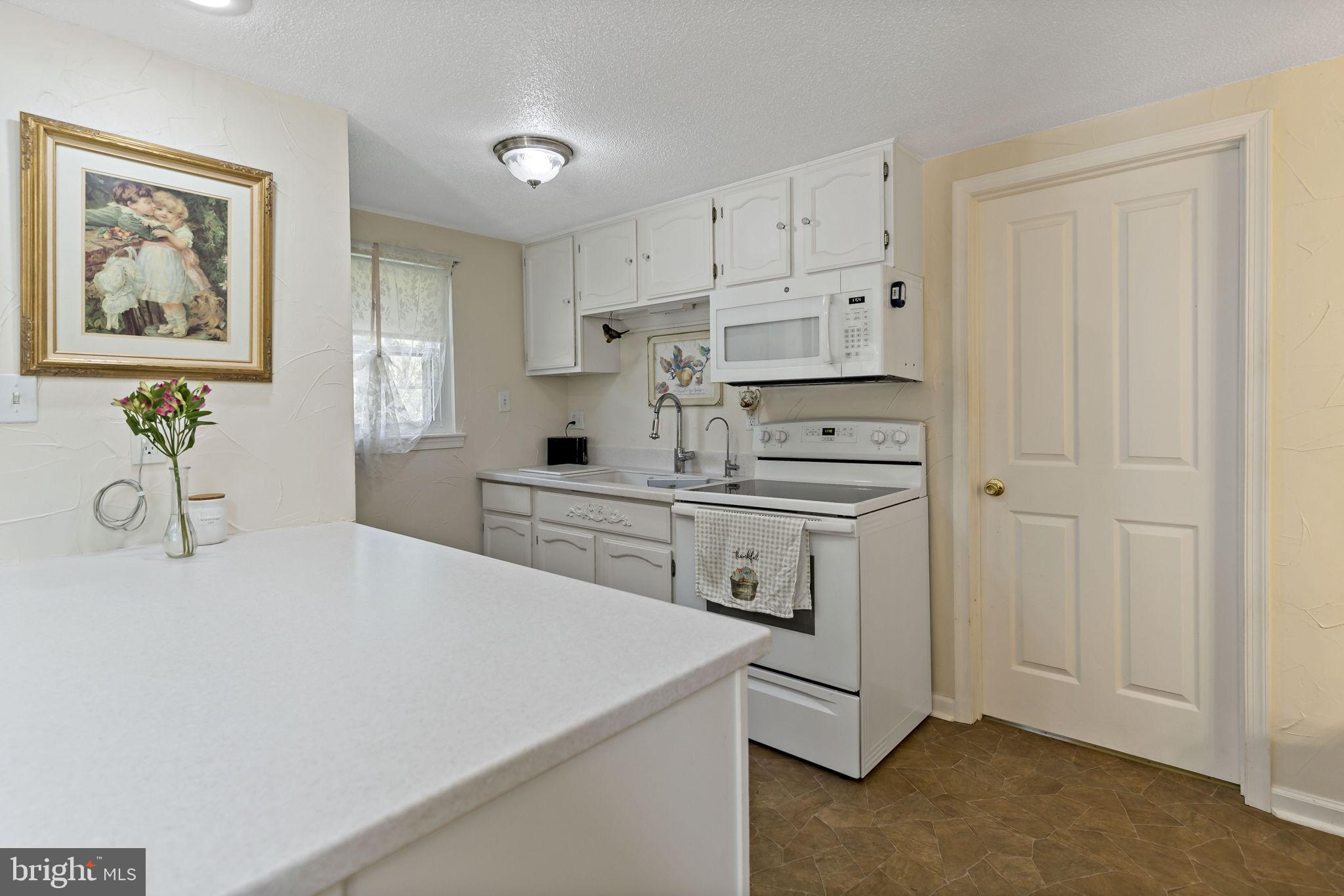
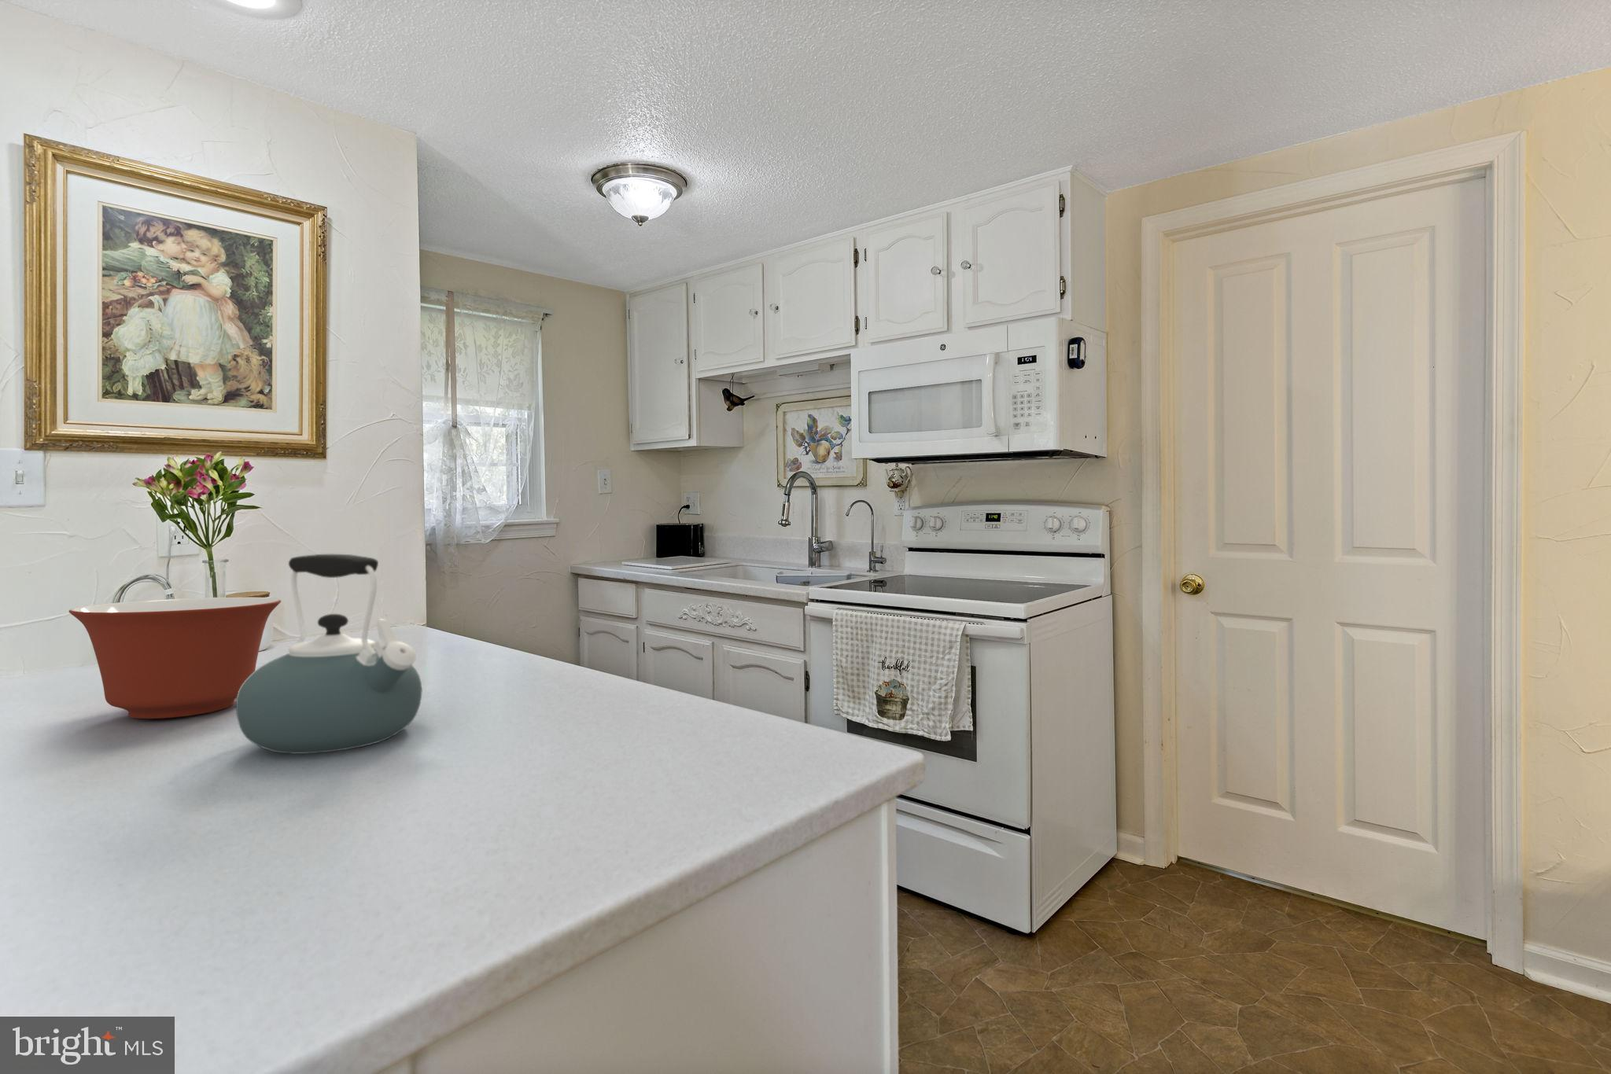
+ mixing bowl (182, 656)
+ kettle (343, 647)
